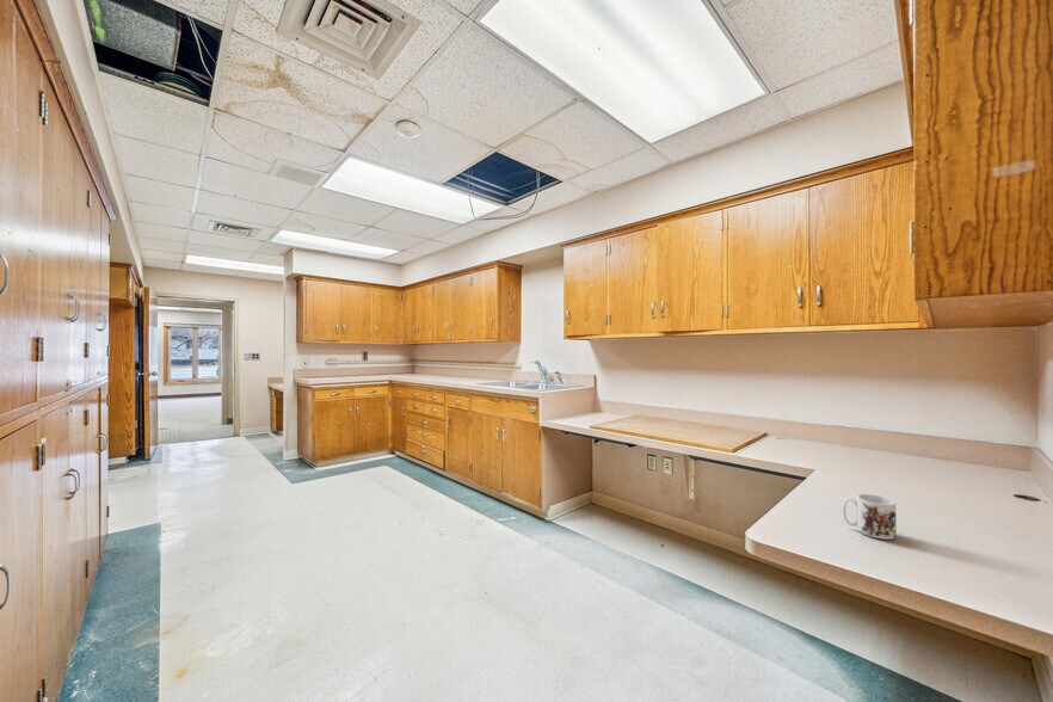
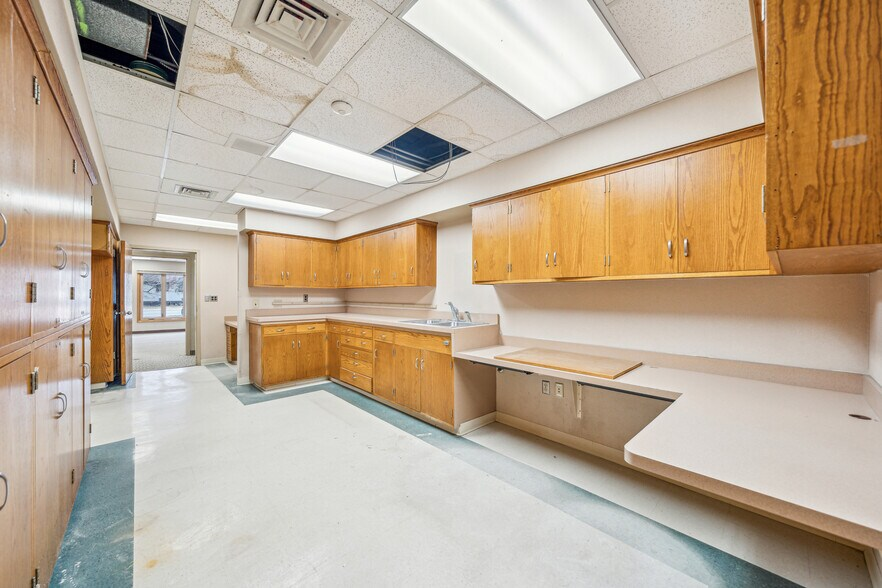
- mug (868, 515)
